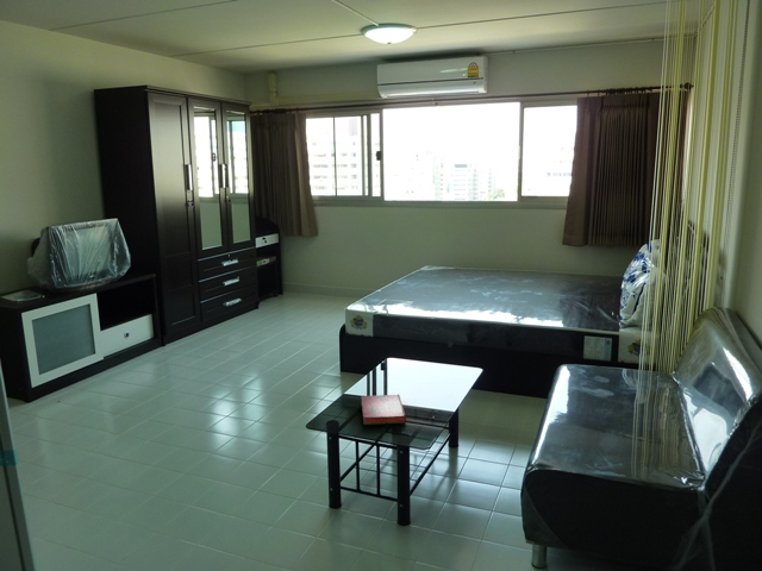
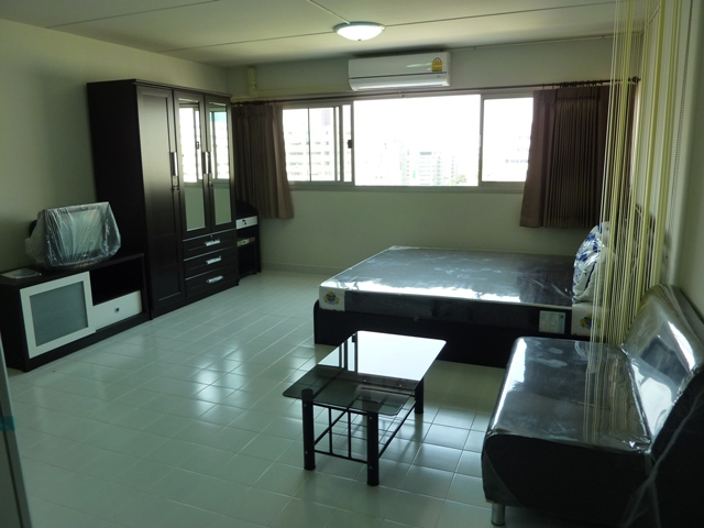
- hardback book (382, 408)
